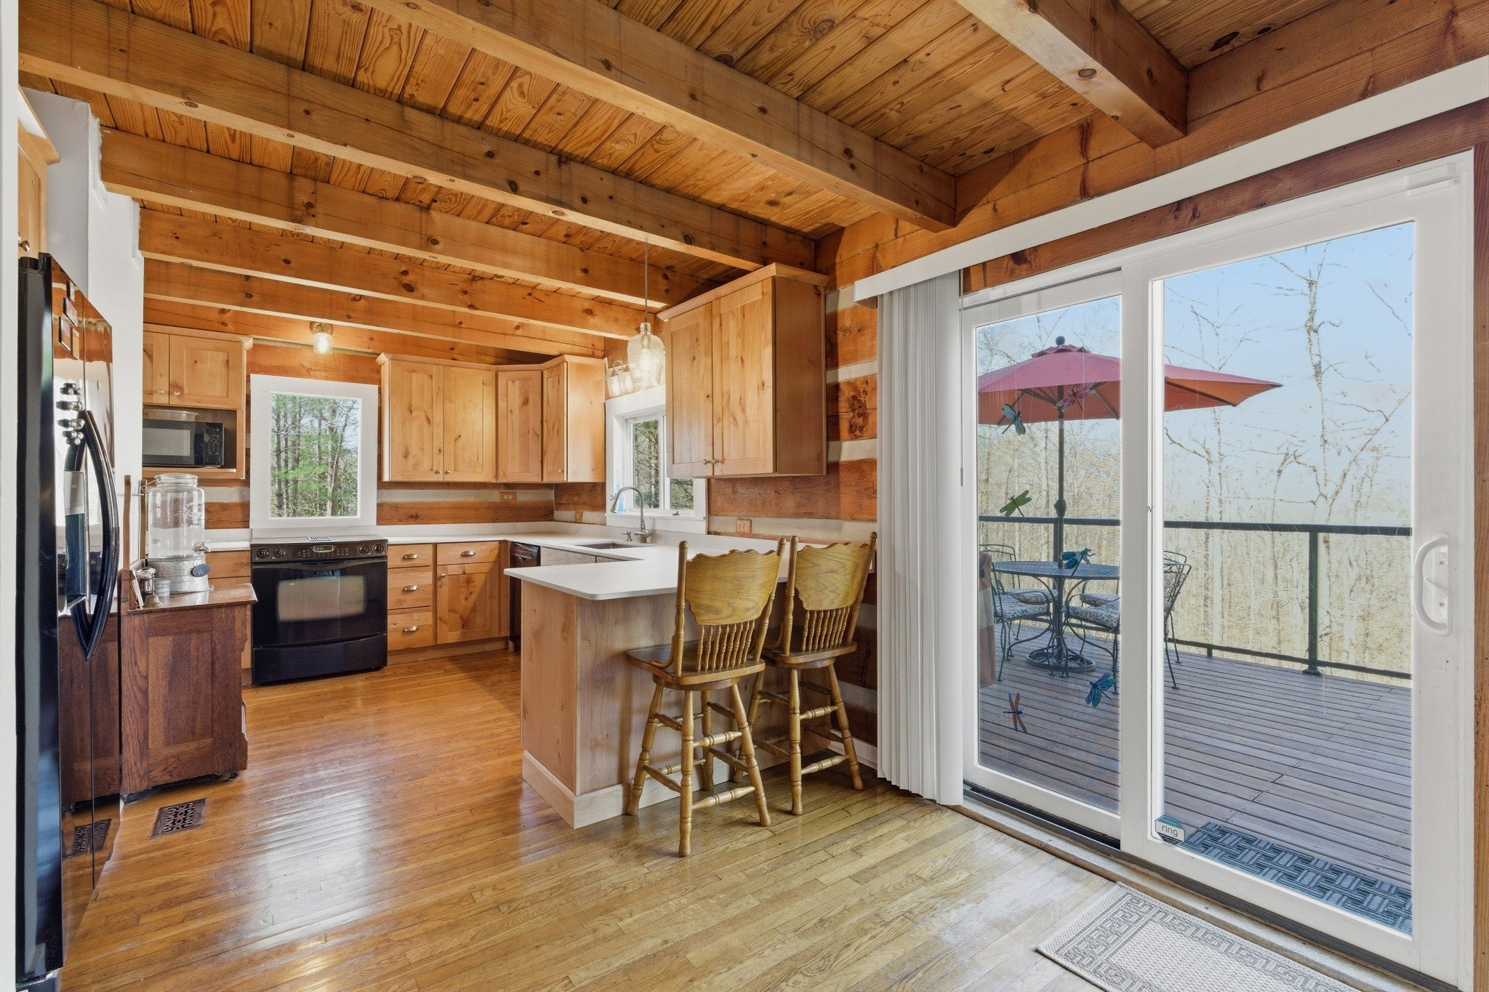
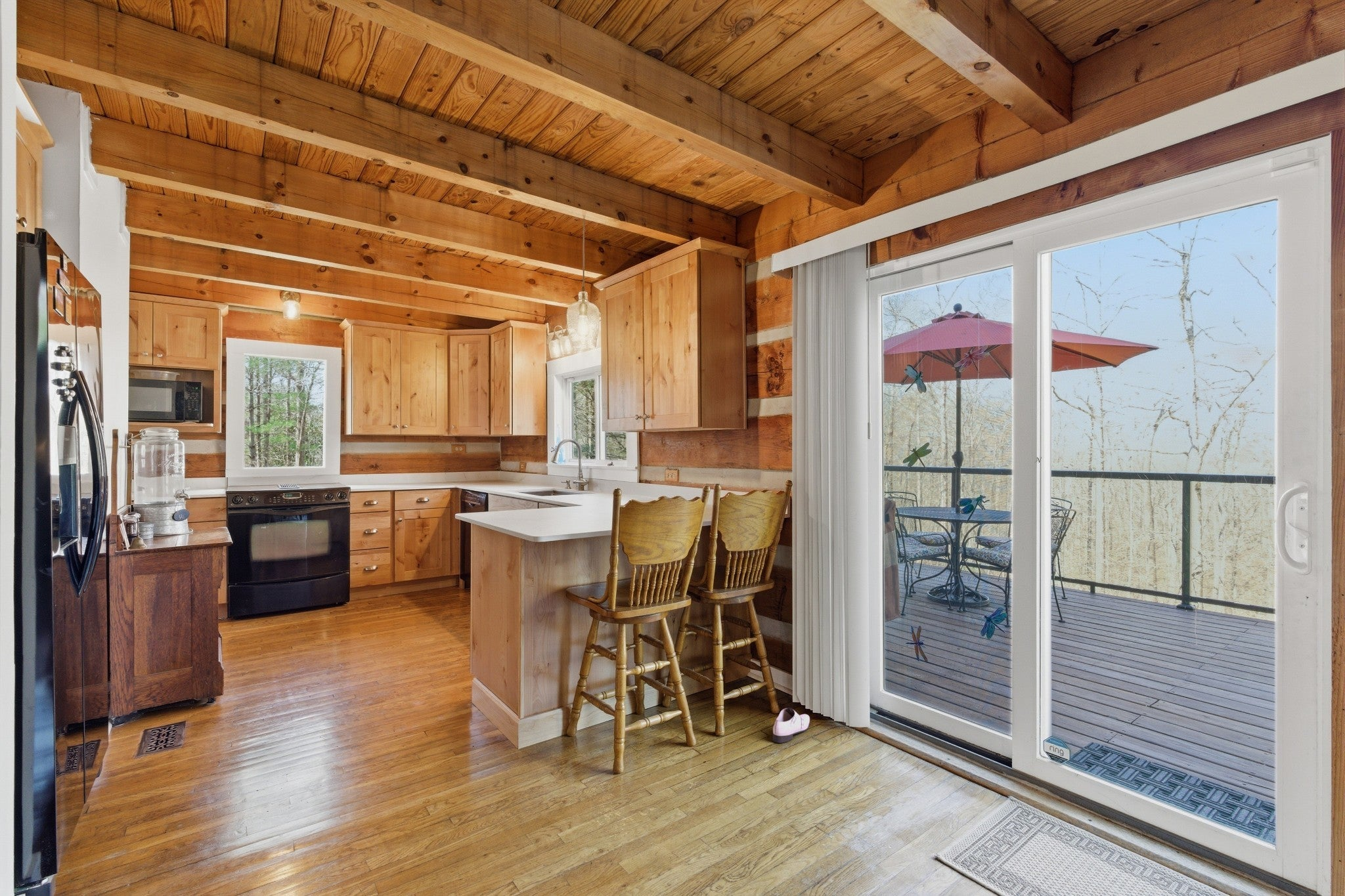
+ shoe (793, 719)
